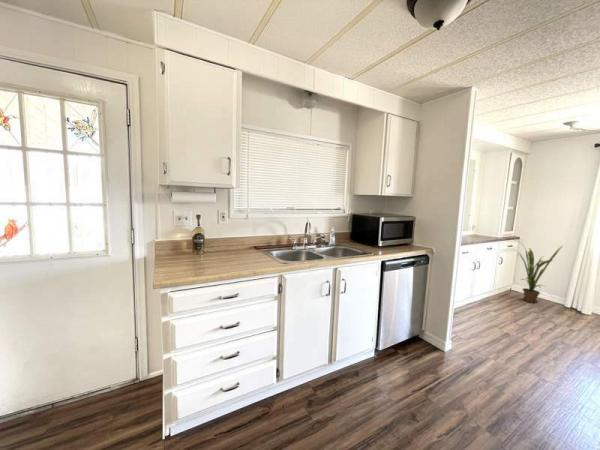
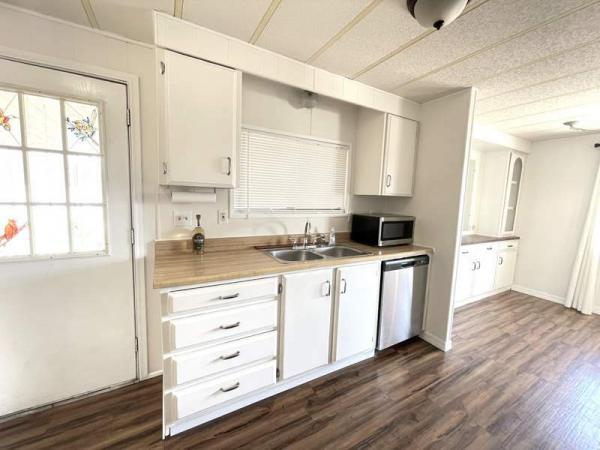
- house plant (529, 271)
